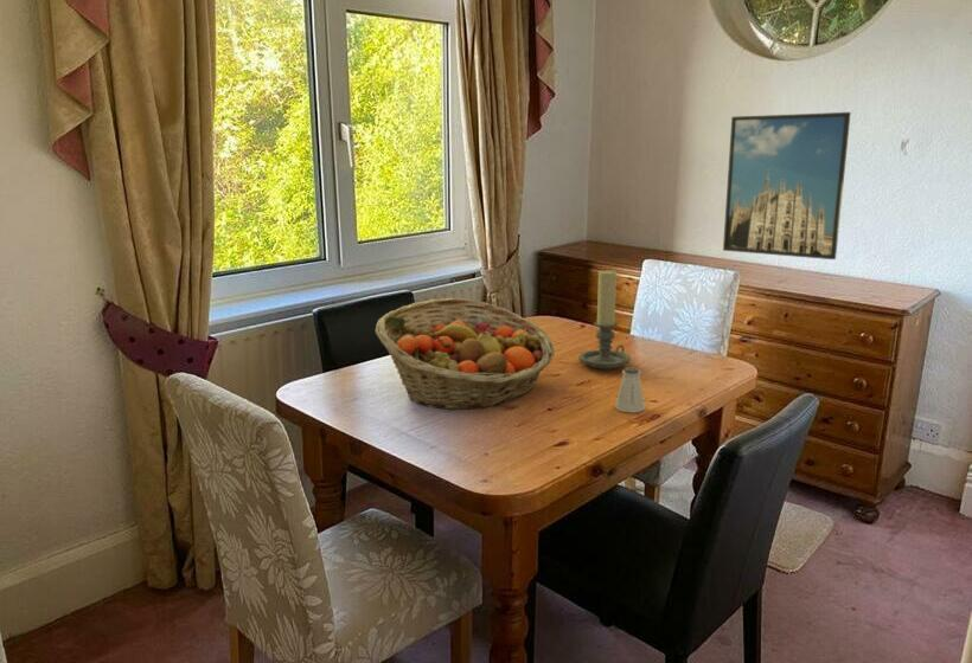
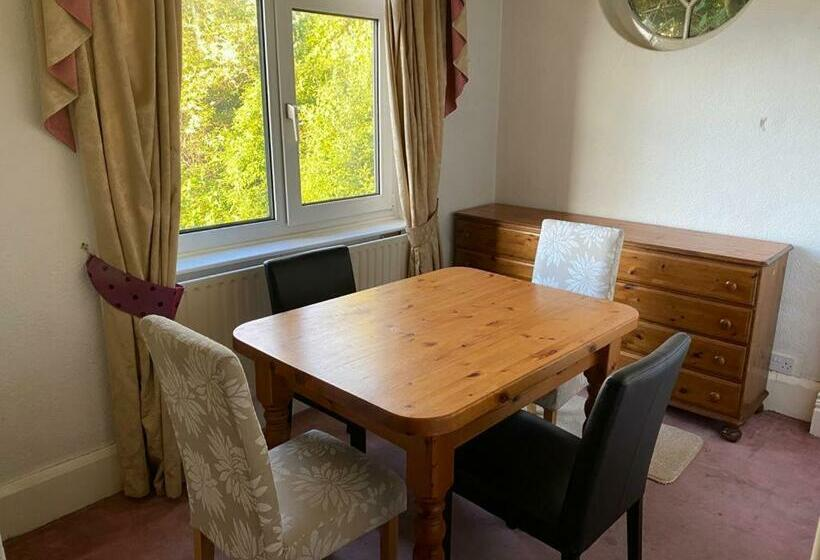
- saltshaker (631, 388)
- fruit basket (467, 350)
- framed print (782, 186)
- candle holder (608, 316)
